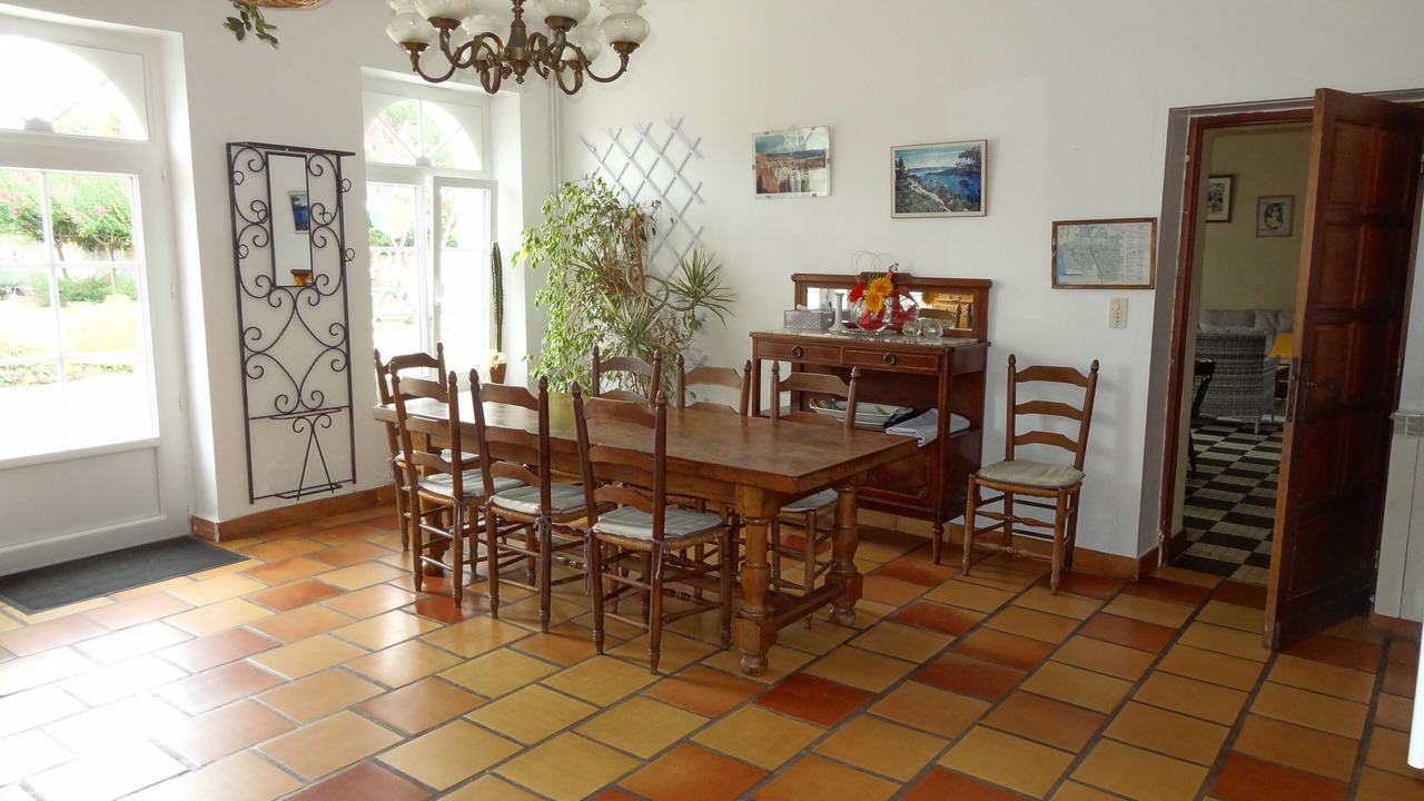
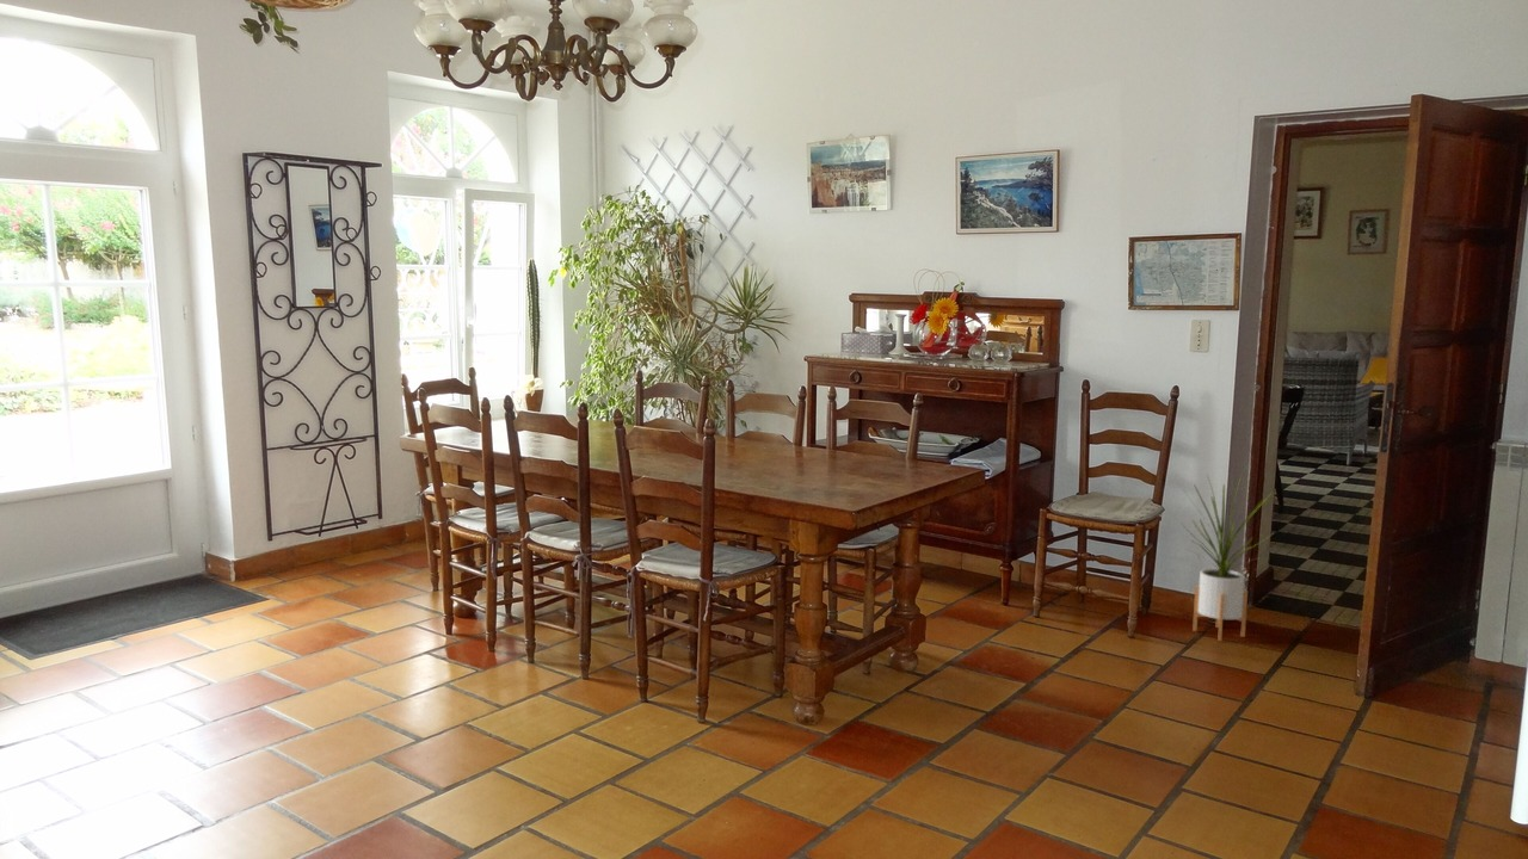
+ house plant (1225, 554)
